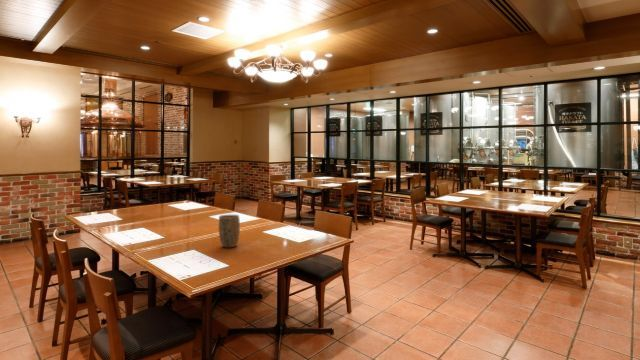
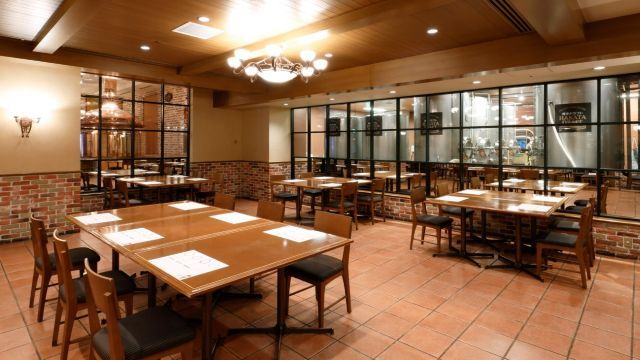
- plant pot (229, 230)
